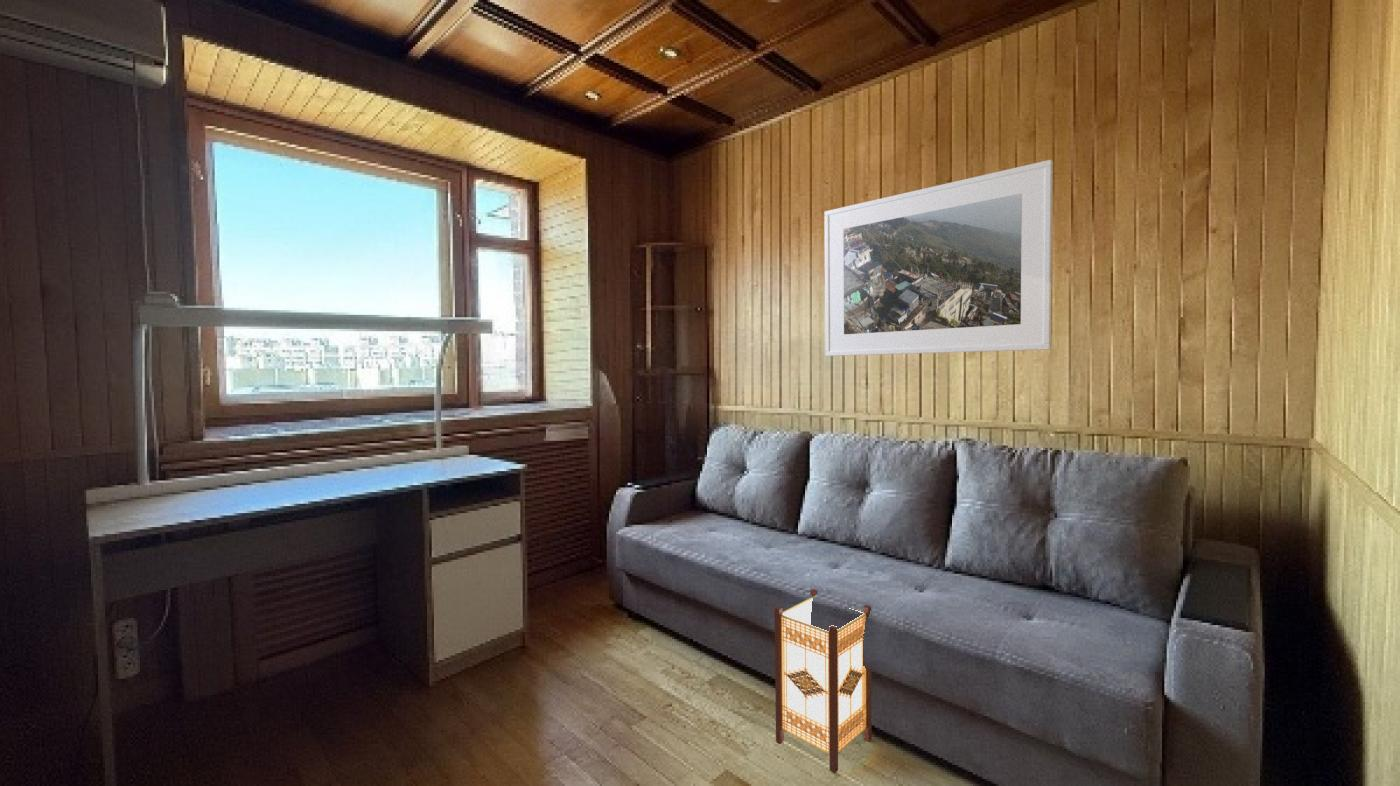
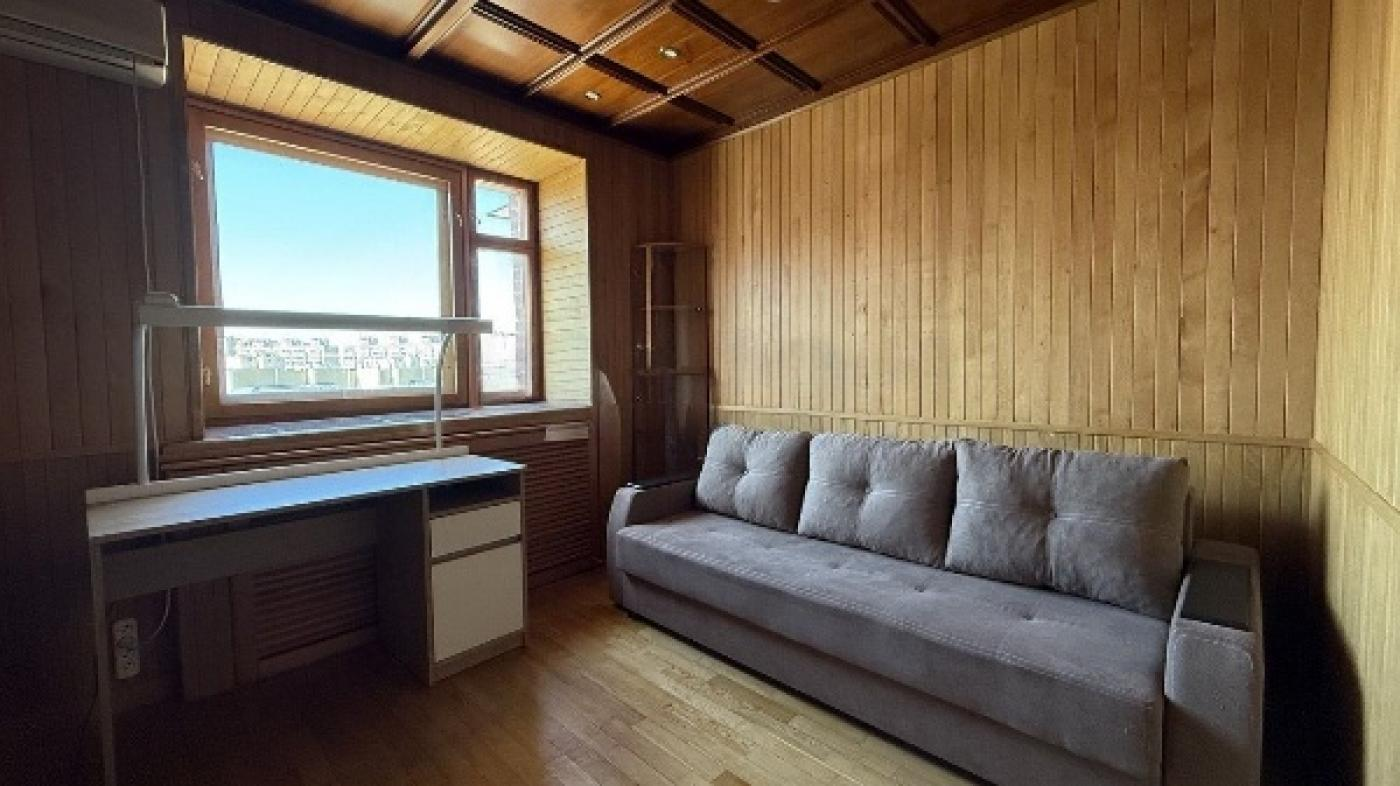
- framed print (923, 271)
- lantern (823, 673)
